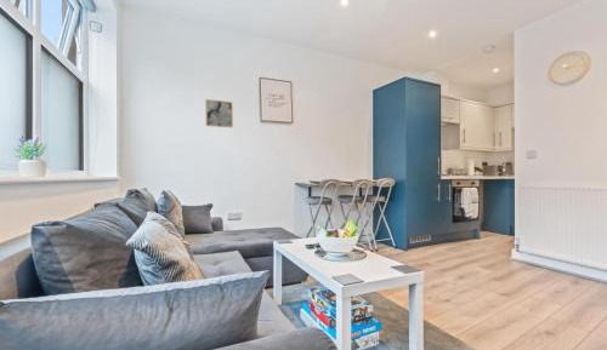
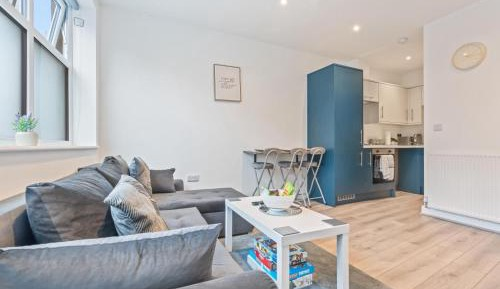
- wall art (219, 113)
